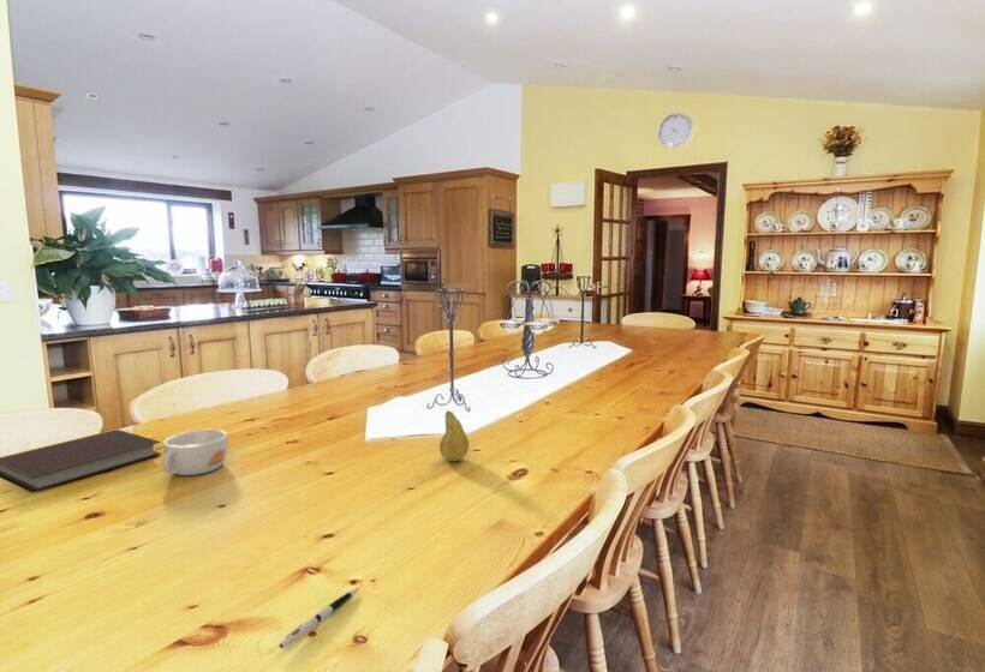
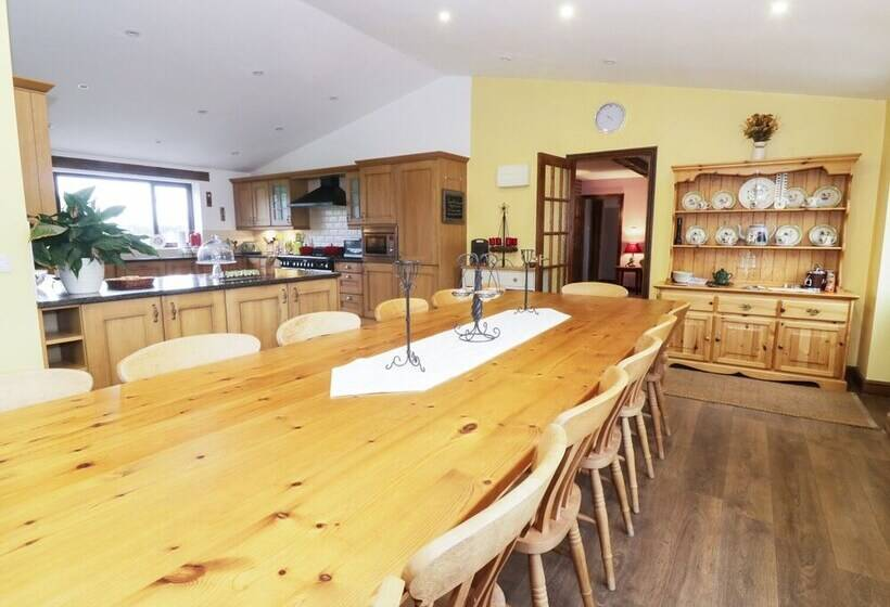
- pen (322, 614)
- bowl (192, 455)
- fruit (454, 434)
- notebook (78, 456)
